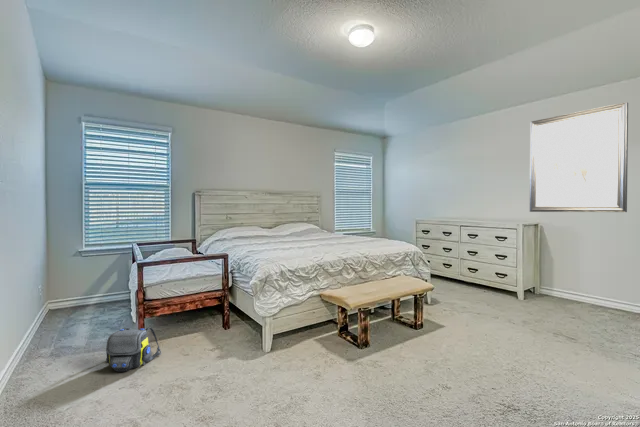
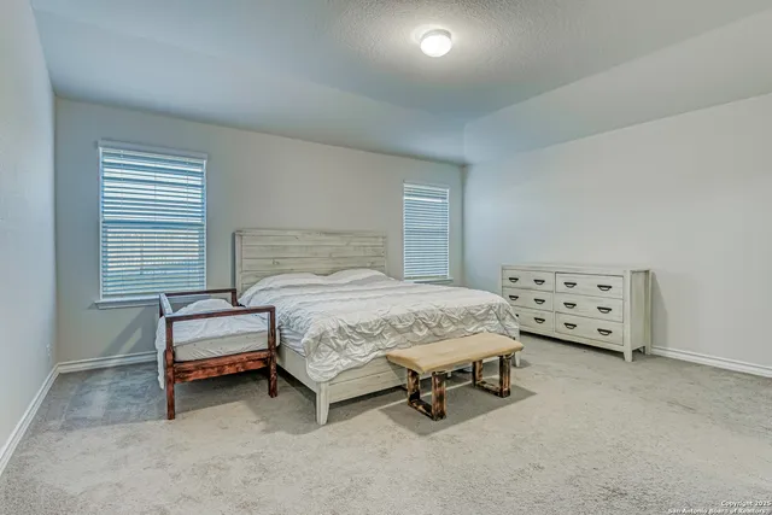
- shoulder bag (131, 346)
- wall art (574, 162)
